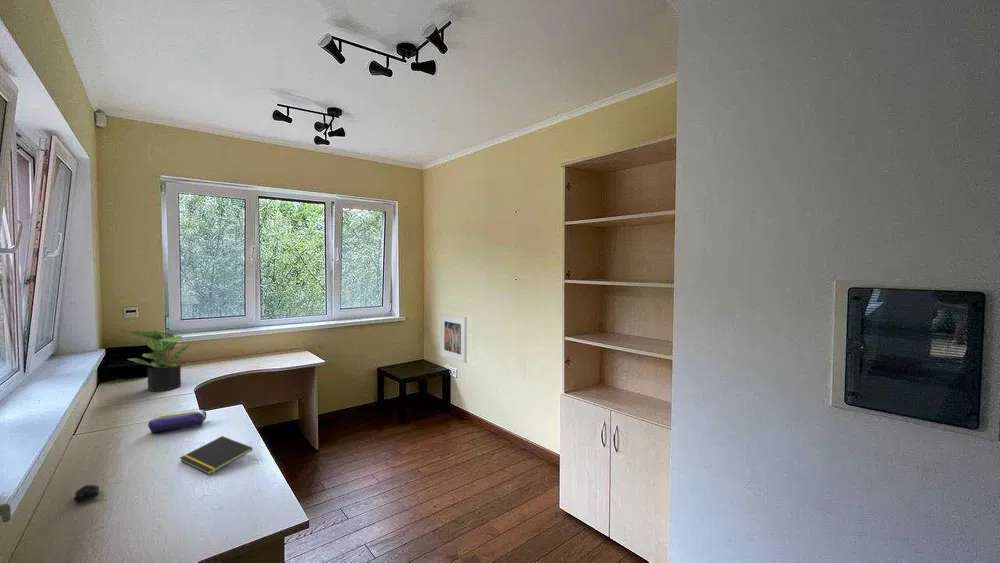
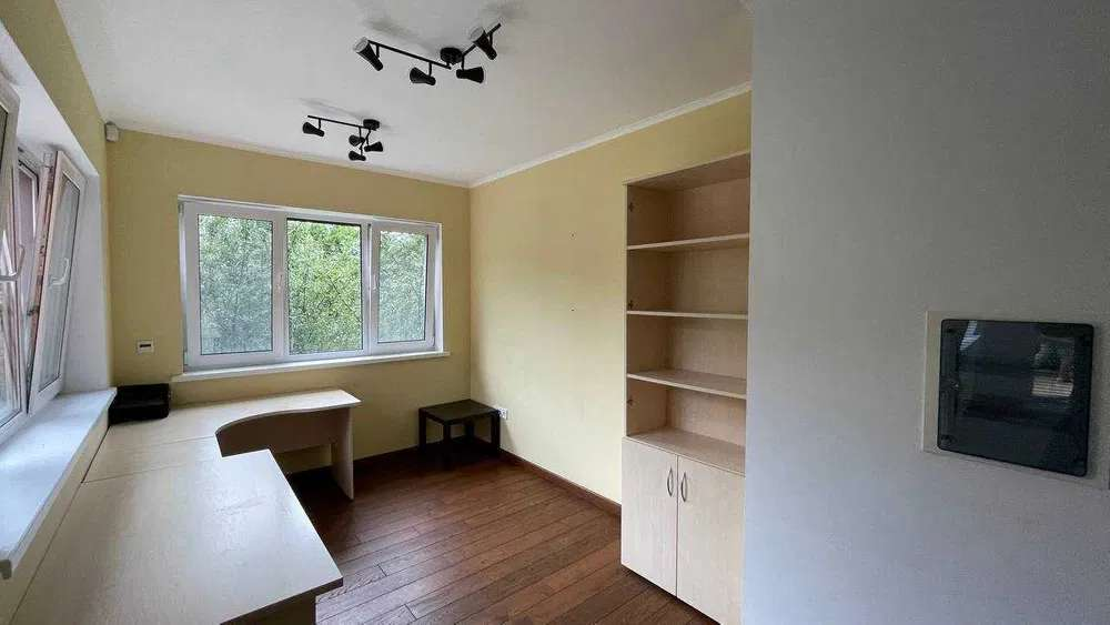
- potted plant (157, 357)
- computer mouse (91, 492)
- notepad (216, 453)
- pencil case (178, 420)
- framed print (452, 337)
